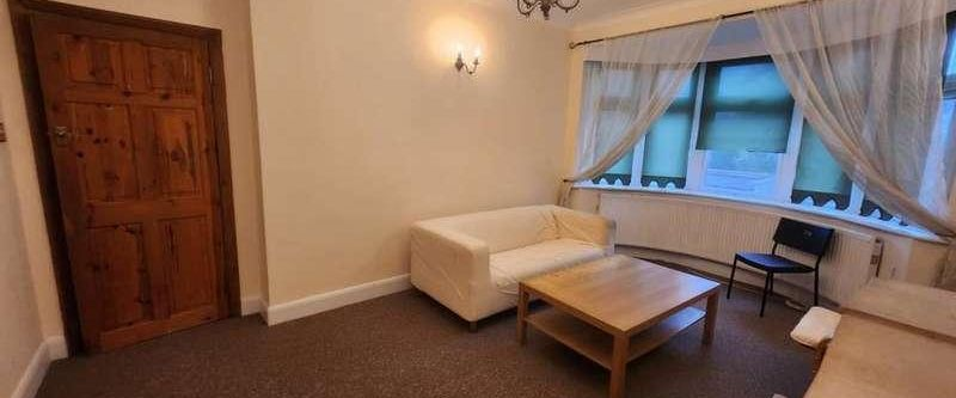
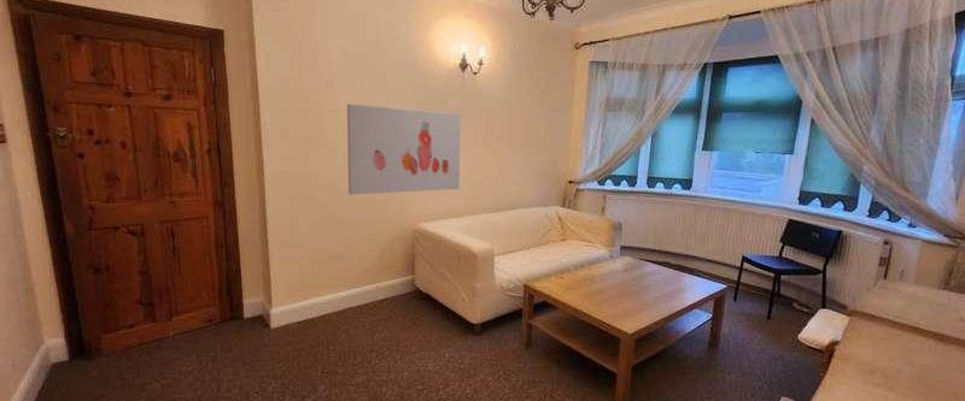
+ wall art (408, 151)
